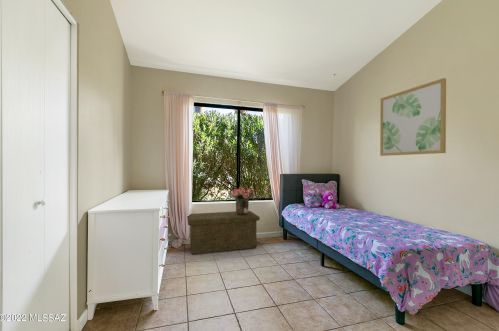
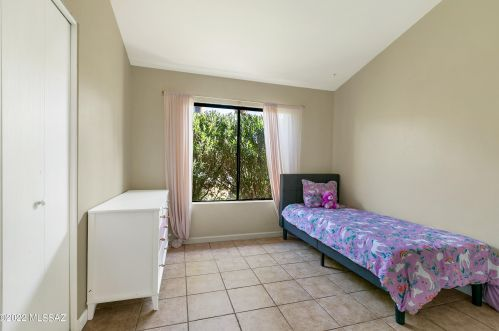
- storage bench (222, 230)
- bouquet (242, 199)
- wall art (408, 122)
